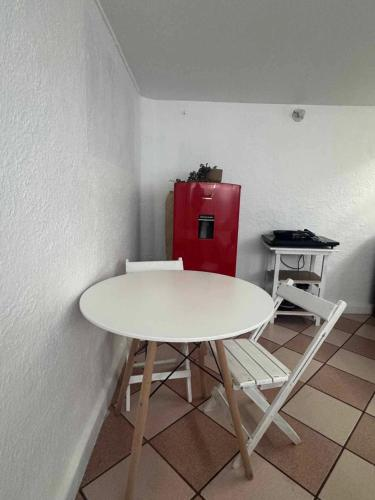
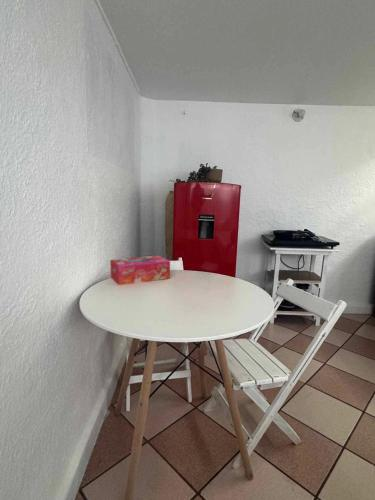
+ tissue box (140, 269)
